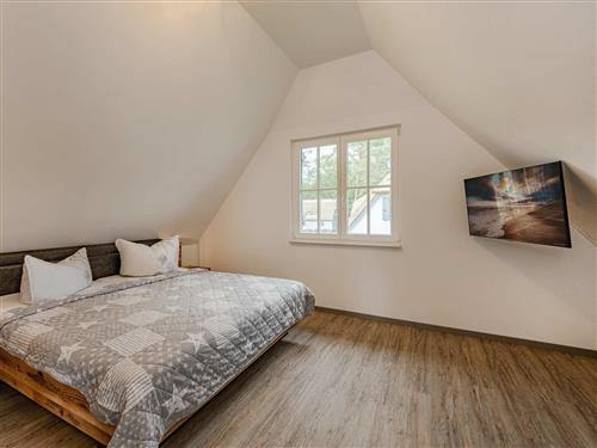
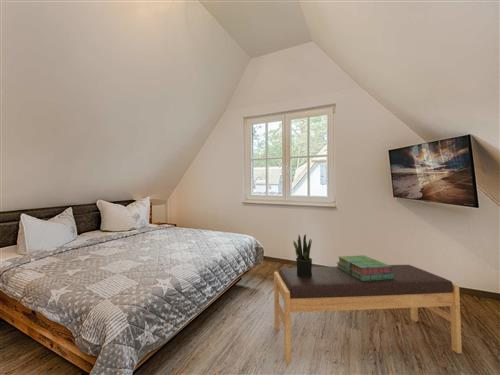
+ potted plant (302, 253)
+ bench (358, 306)
+ stack of books (363, 266)
